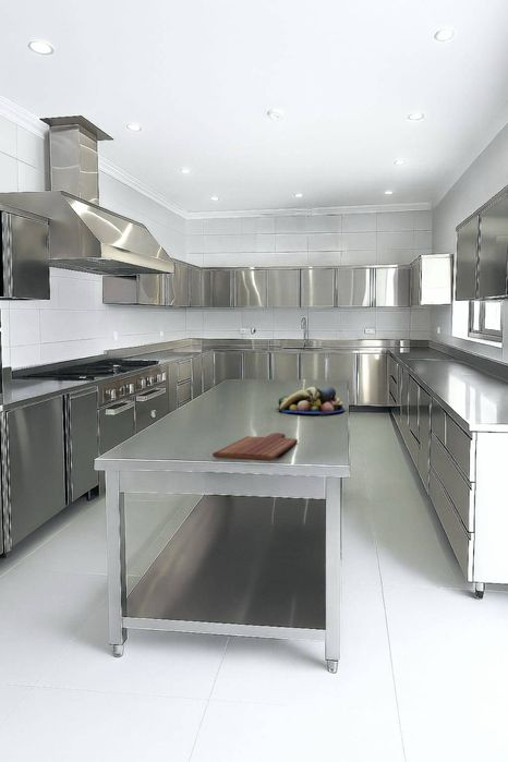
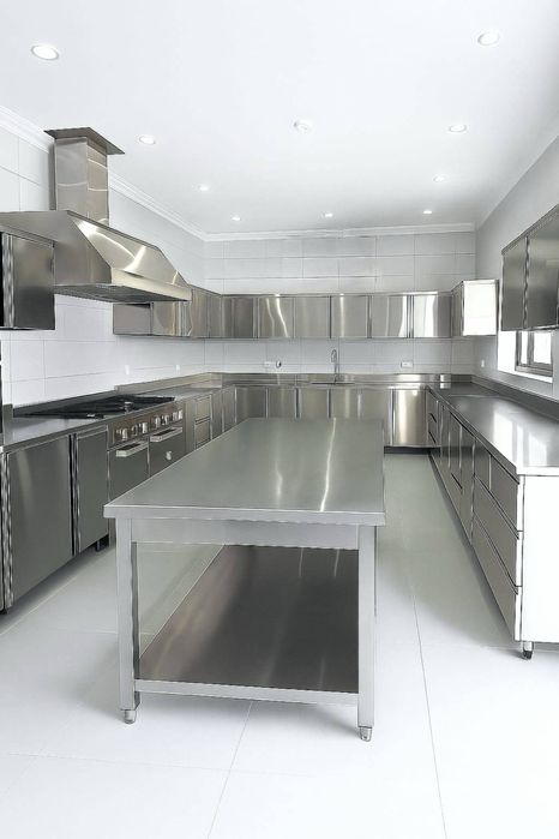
- cutting board (262, 445)
- fruit bowl (311, 398)
